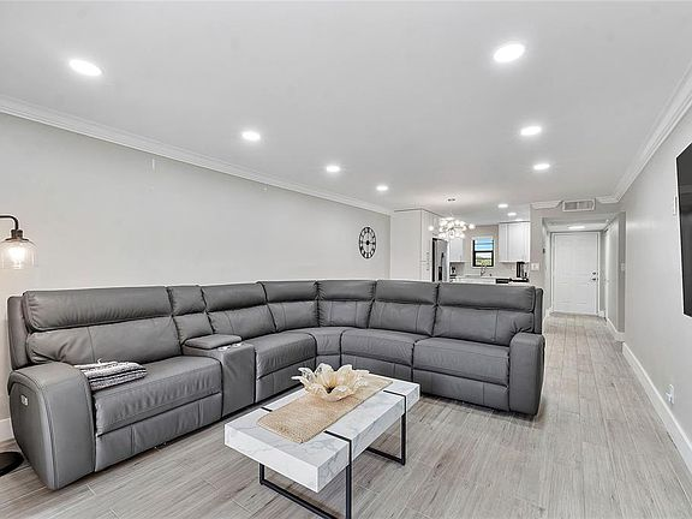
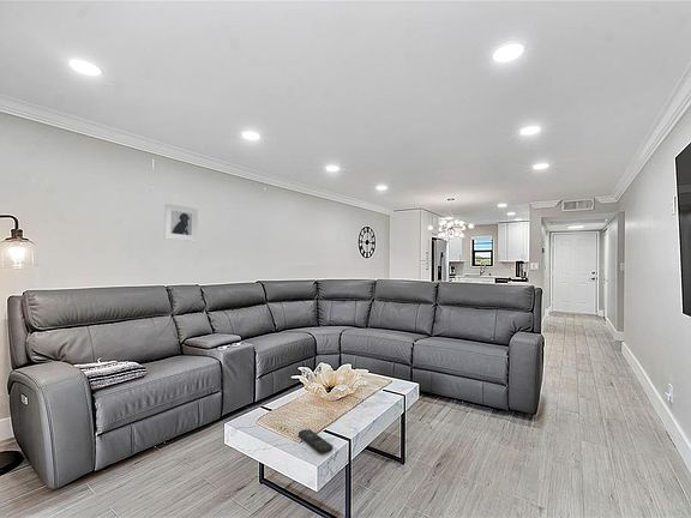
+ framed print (181, 223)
+ remote control (314, 440)
